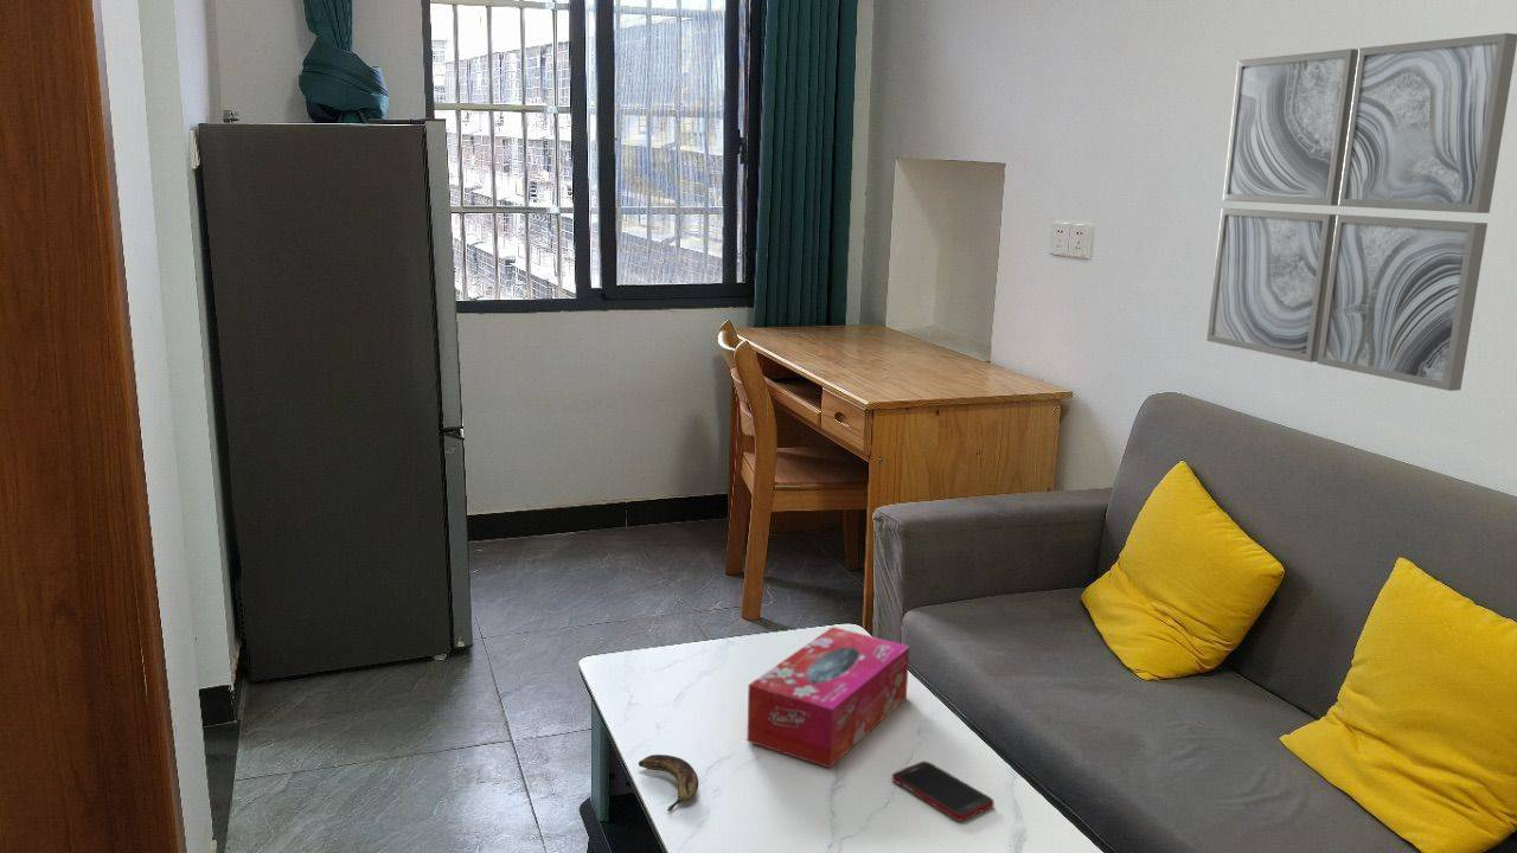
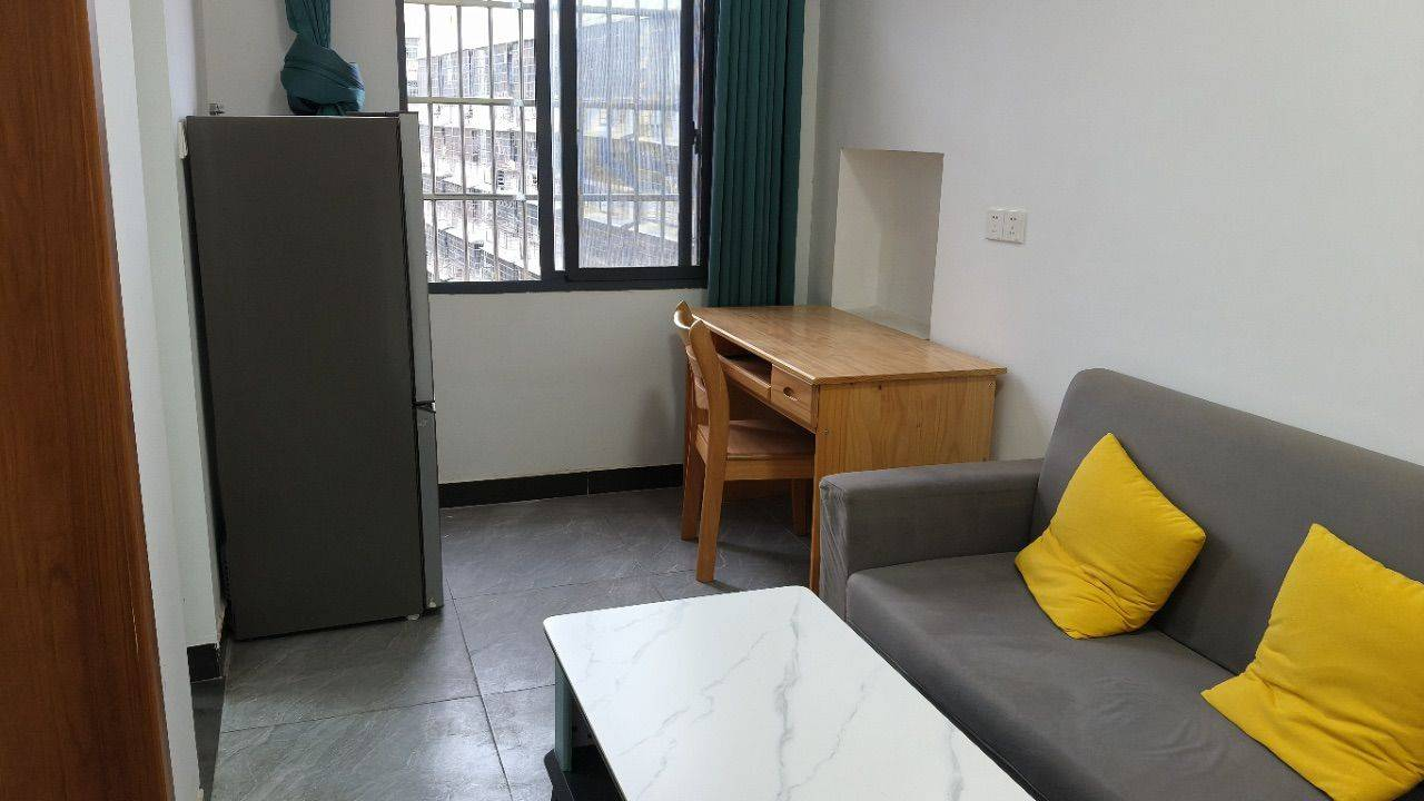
- cell phone (941, 789)
- banana (671, 774)
- tissue box (831, 692)
- wall art (1339, 214)
